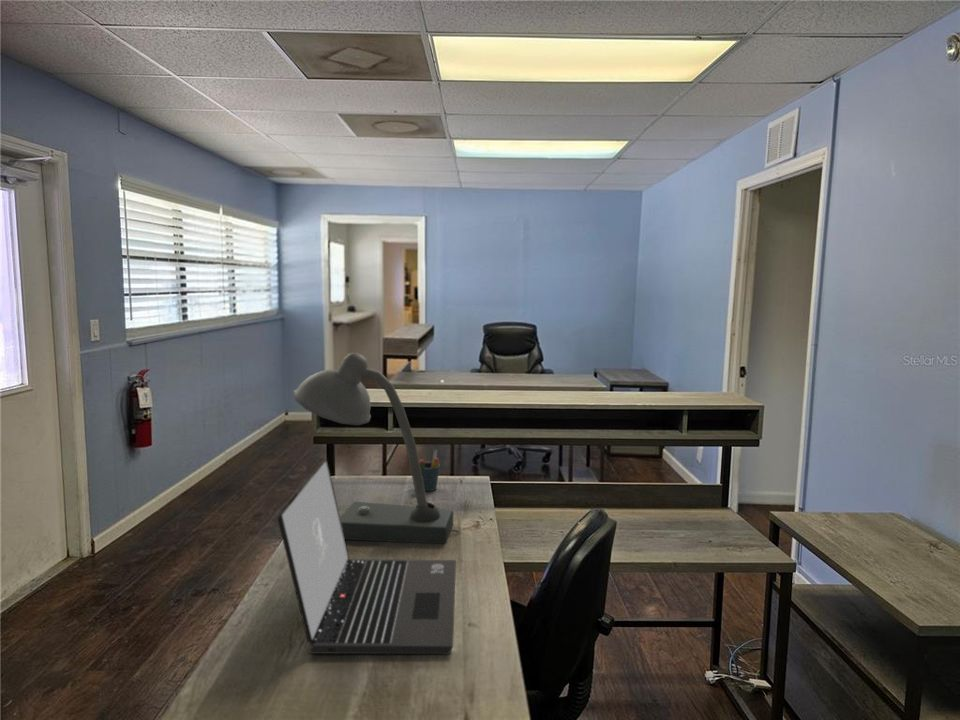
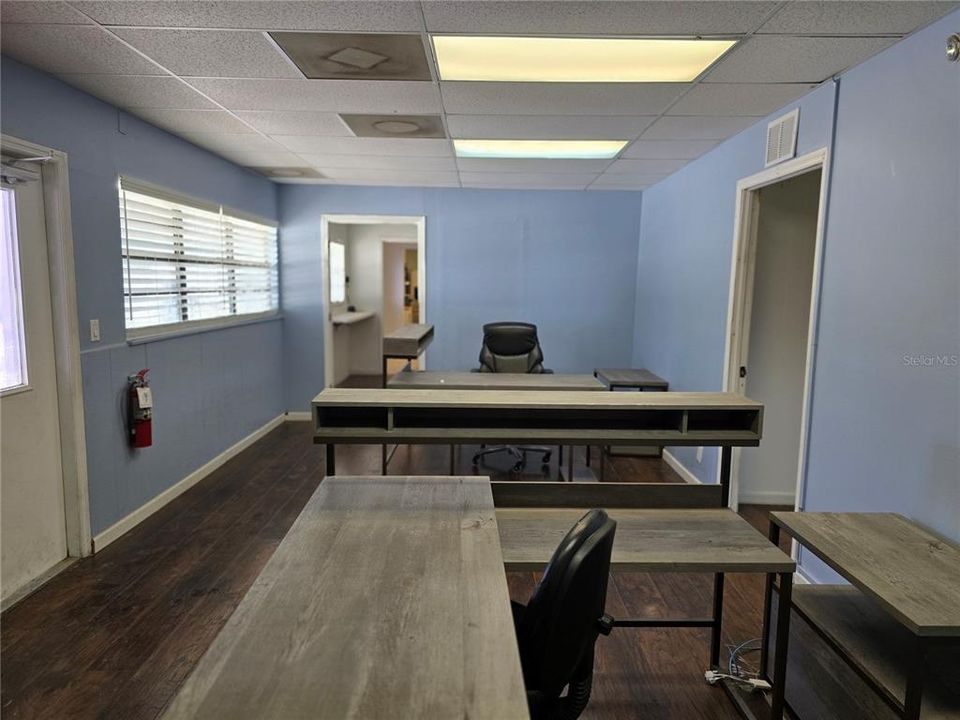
- laptop (380, 559)
- desk lamp (367, 422)
- pen holder (428, 470)
